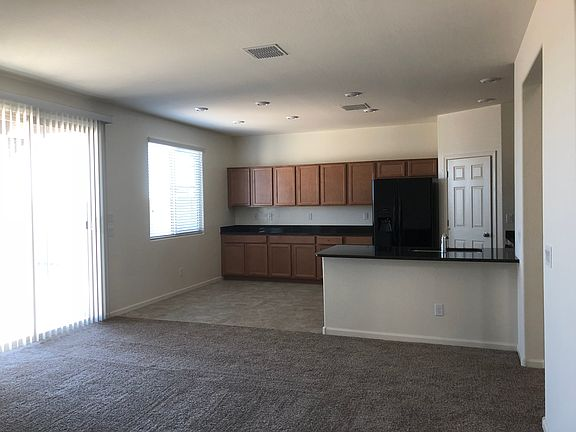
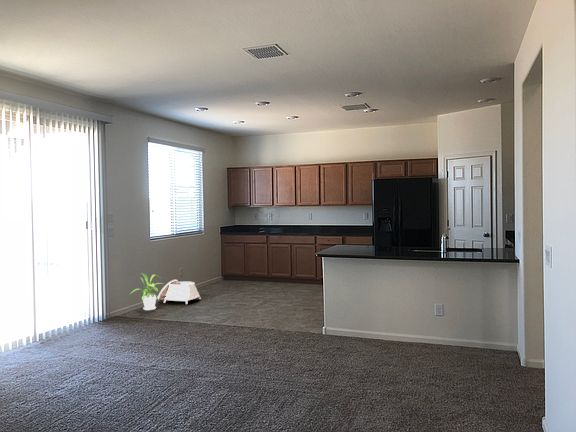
+ basket (177, 290)
+ house plant (149, 290)
